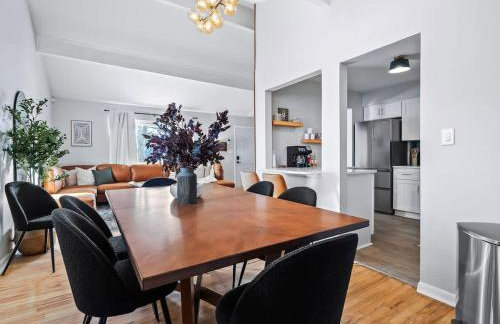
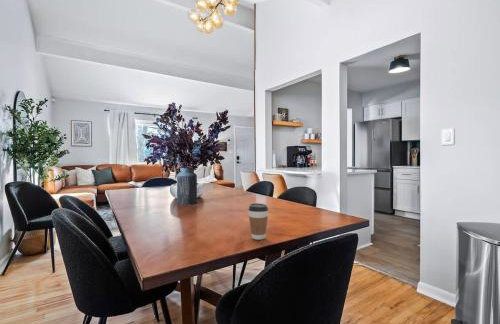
+ coffee cup (258, 221)
